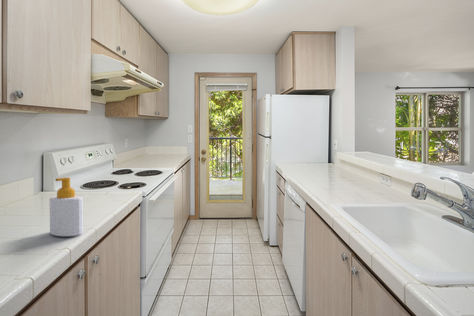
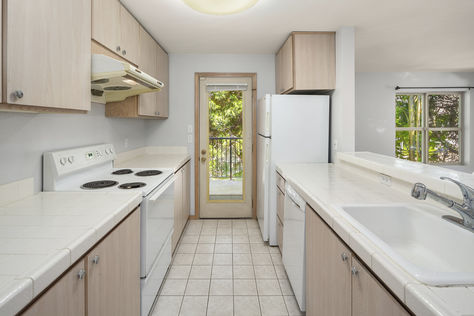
- soap bottle (66, 205)
